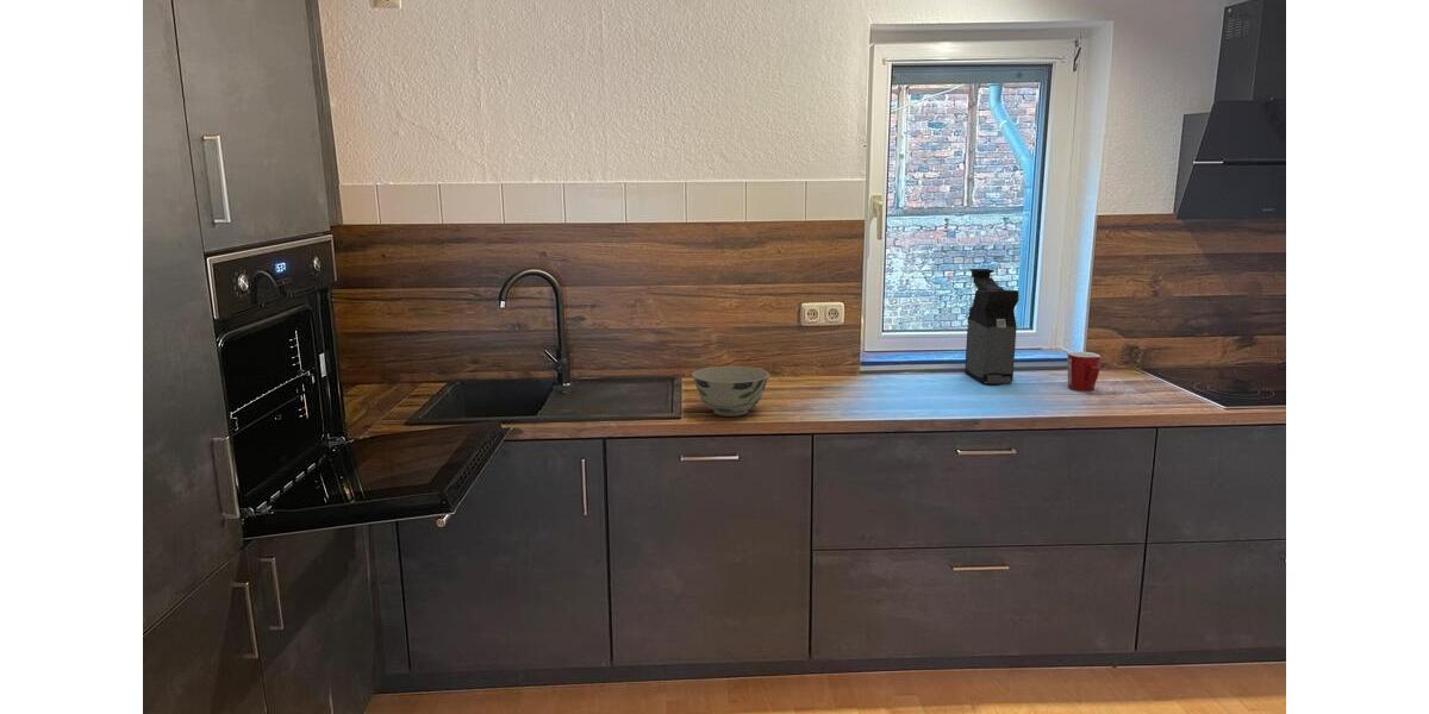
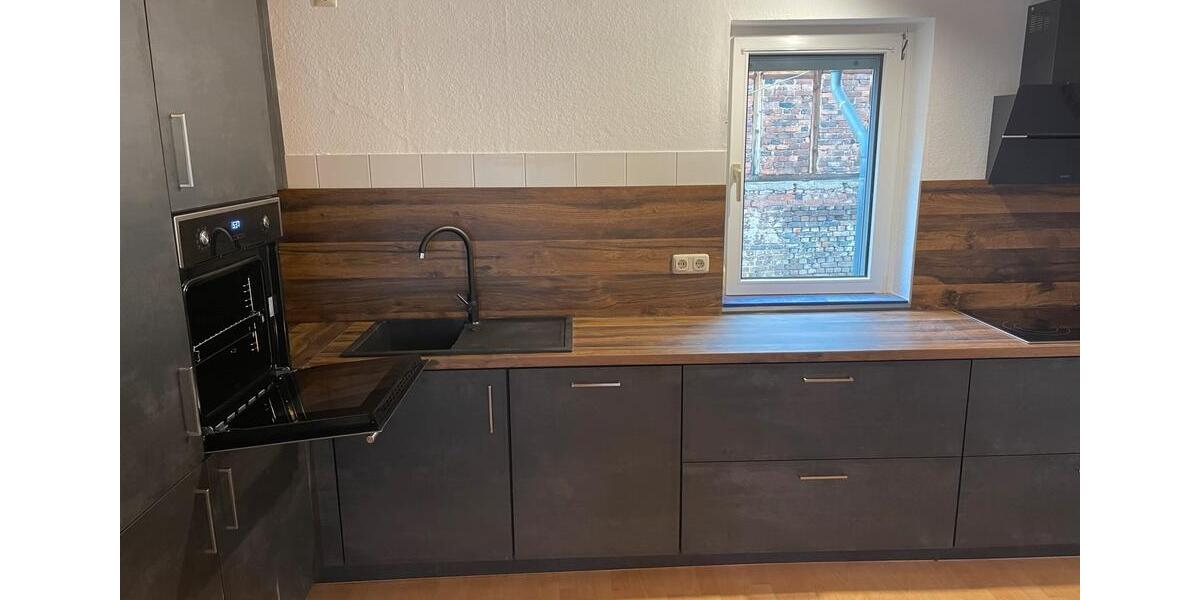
- bowl (730, 393)
- mug (1085, 372)
- coffee maker (990, 325)
